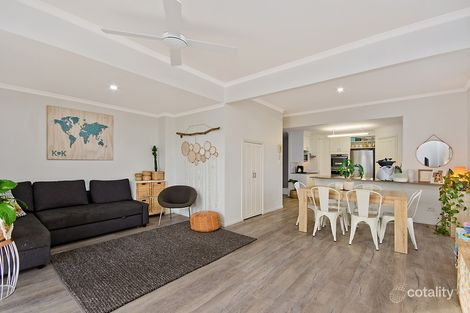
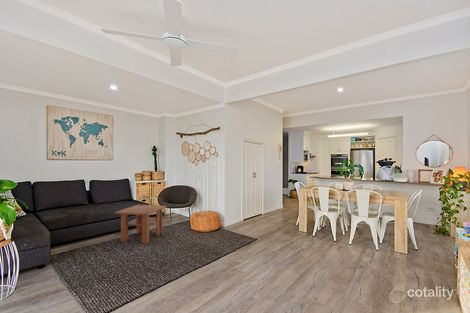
+ coffee table (142, 223)
